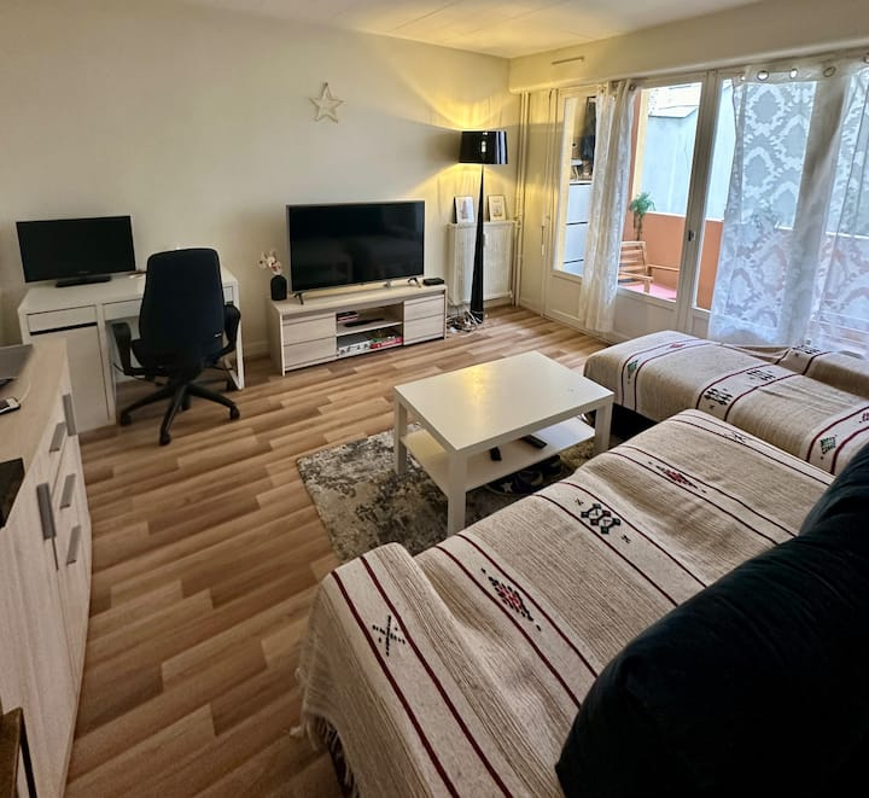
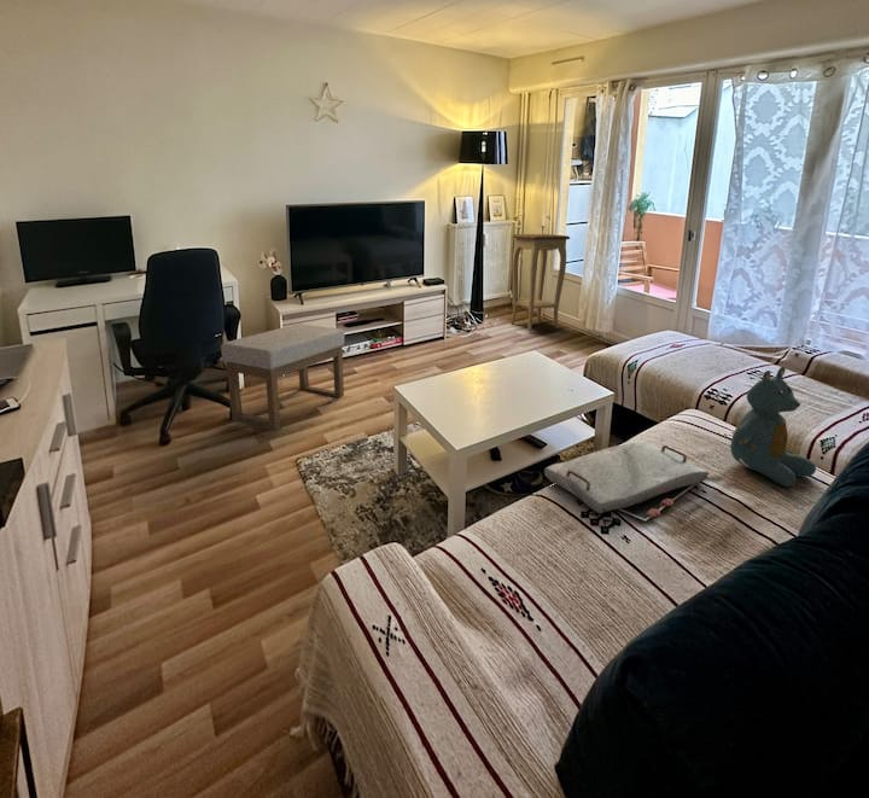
+ serving tray (634, 474)
+ plant stand (535, 281)
+ ottoman (288, 372)
+ teddy bear (778, 423)
